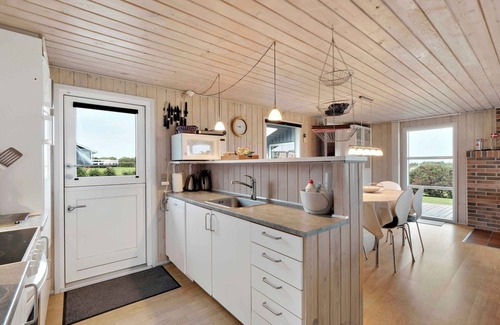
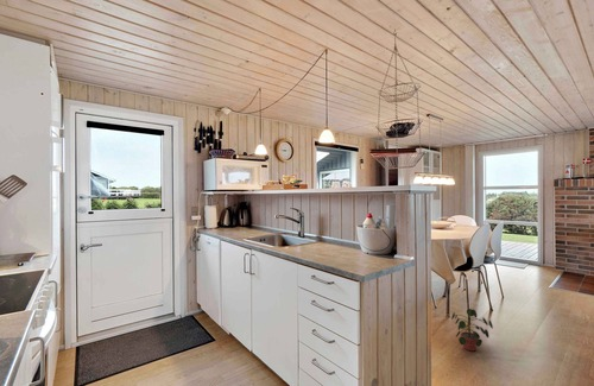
+ potted plant (473, 327)
